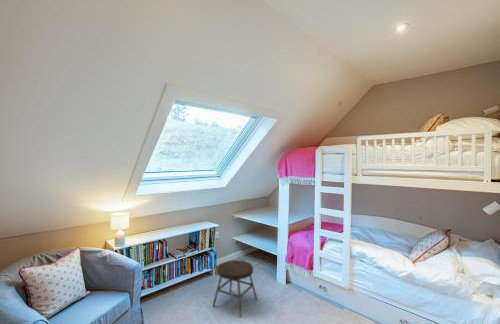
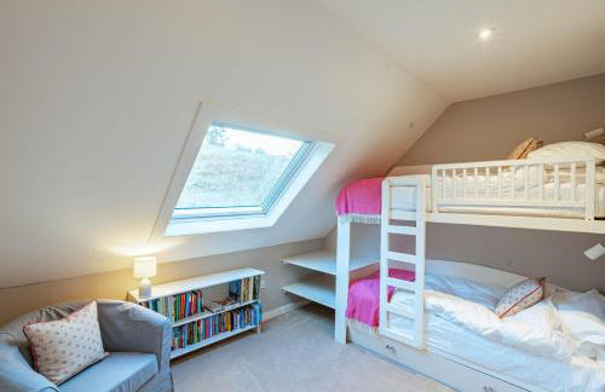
- stool (238, 285)
